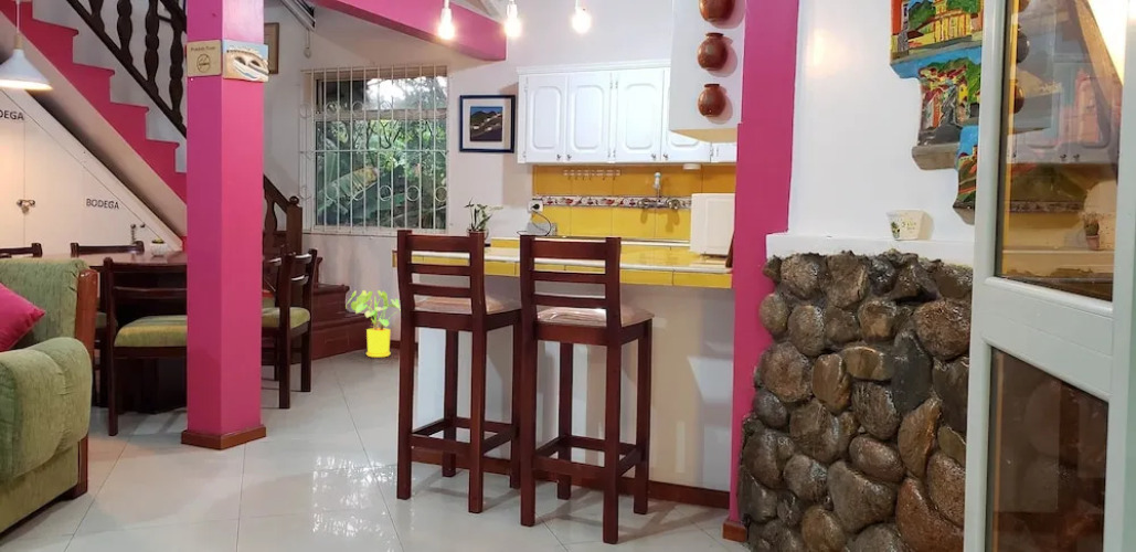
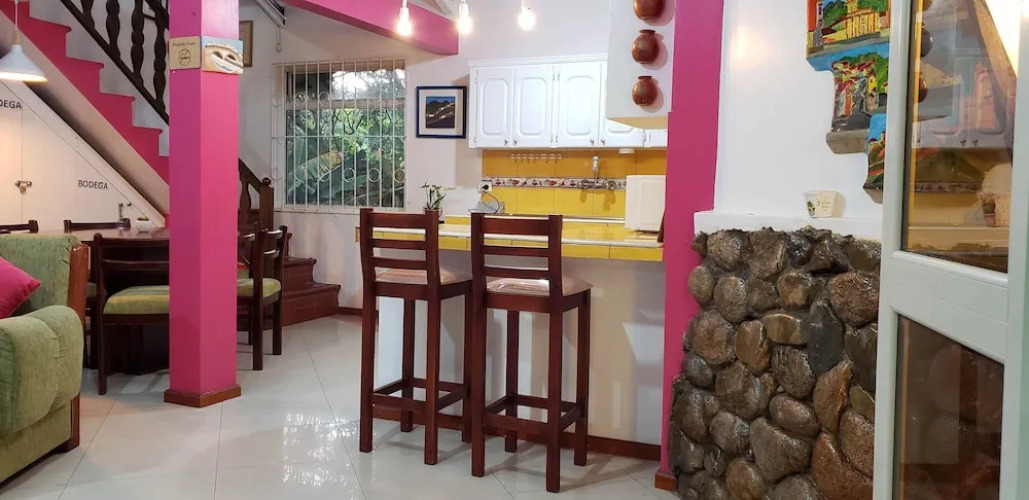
- house plant (375, 322)
